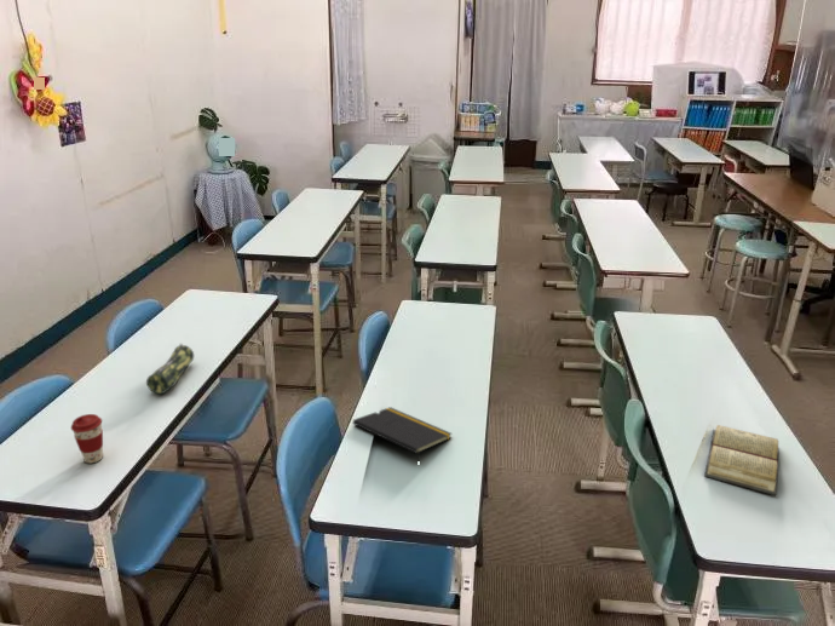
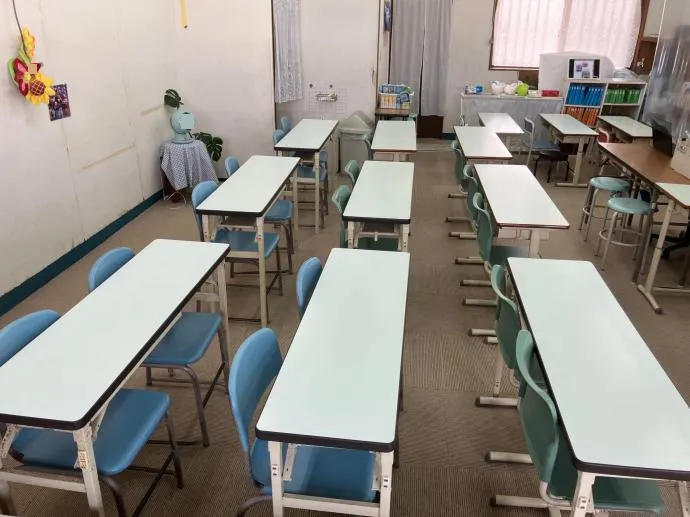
- pencil case (172, 368)
- coffee cup (90, 438)
- diary (743, 453)
- notepad (402, 429)
